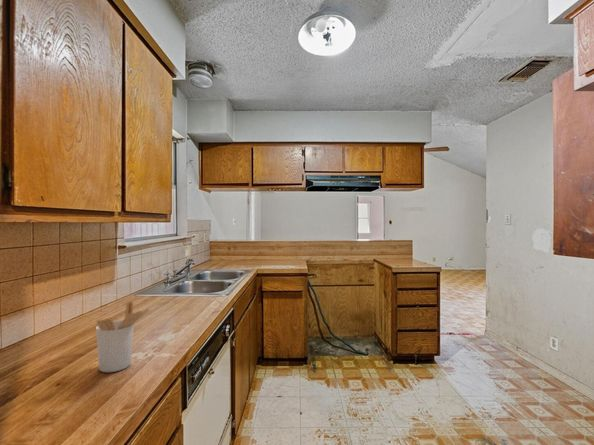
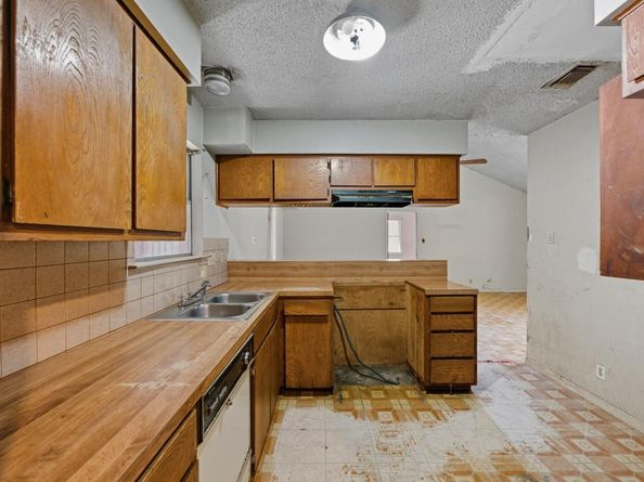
- utensil holder (122, 336)
